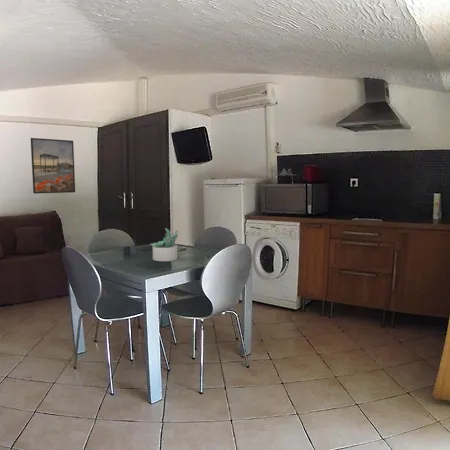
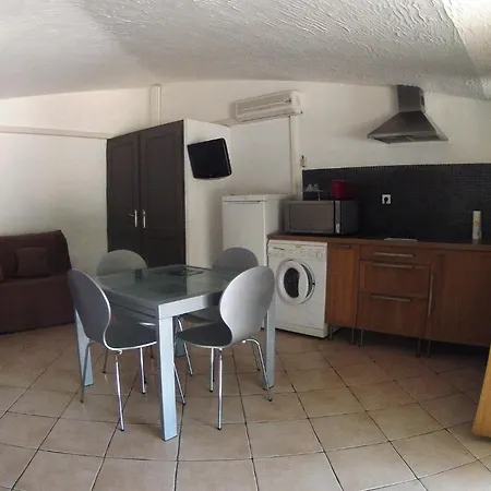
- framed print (53, 166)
- succulent plant (164, 243)
